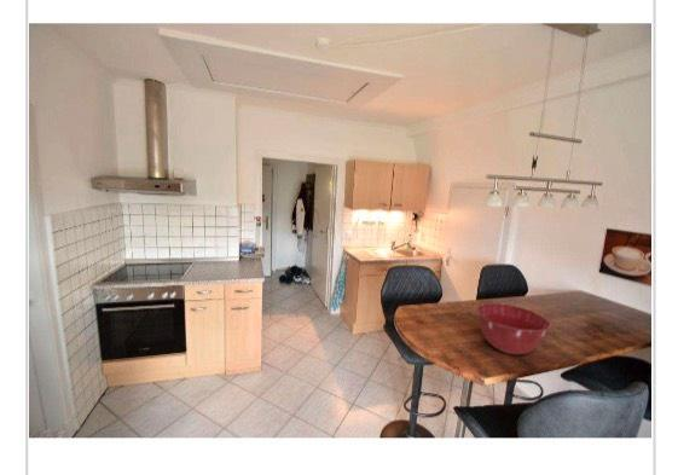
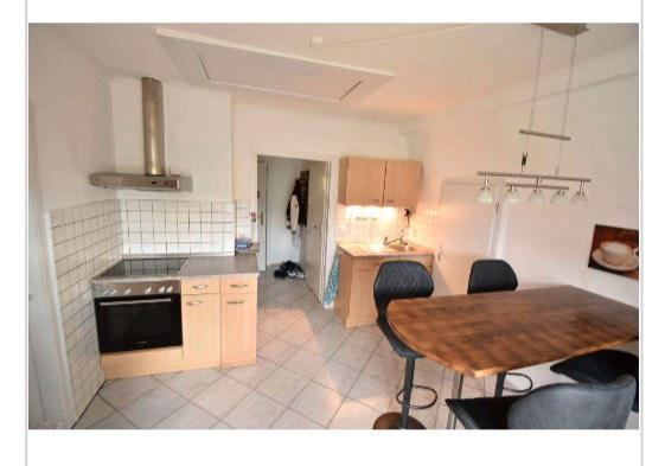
- mixing bowl (509, 330)
